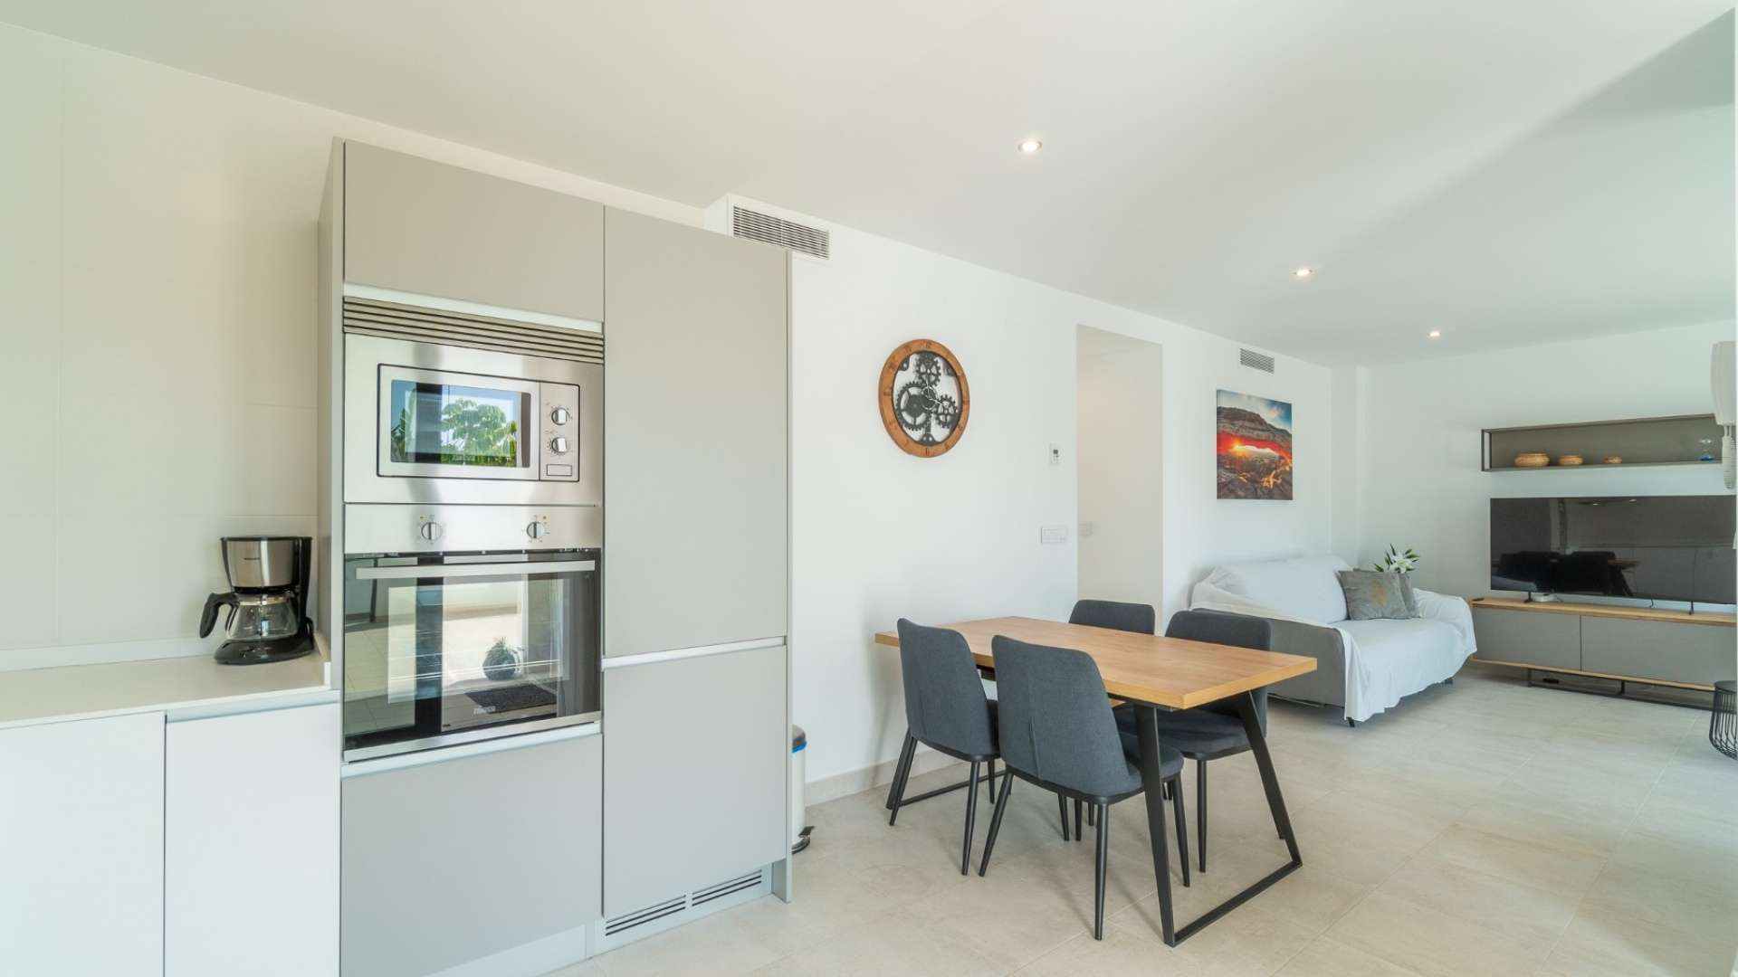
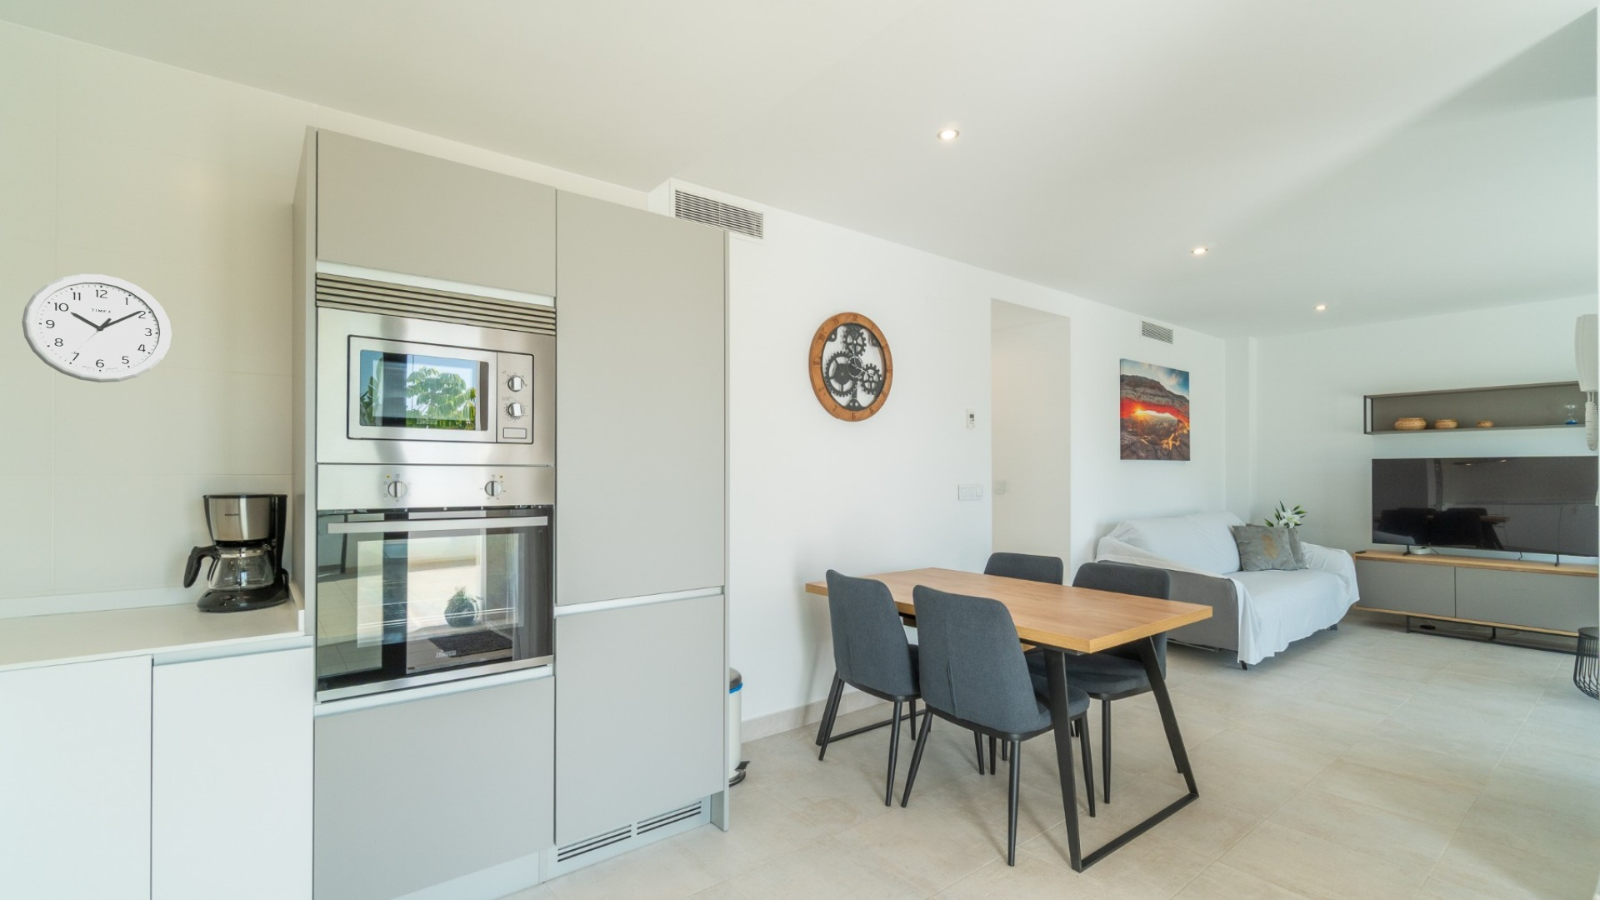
+ wall clock (100, 327)
